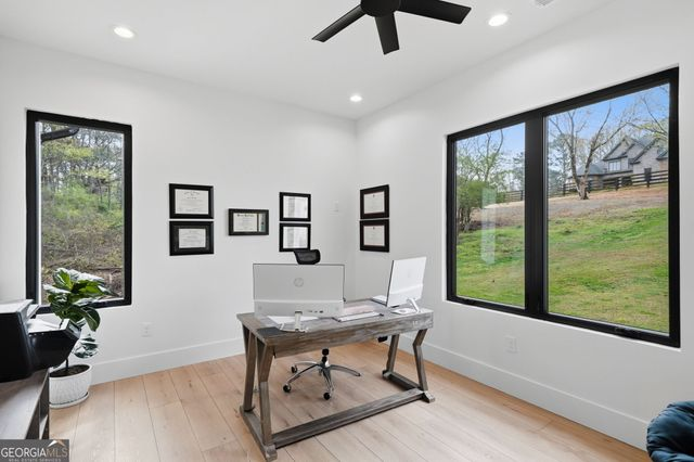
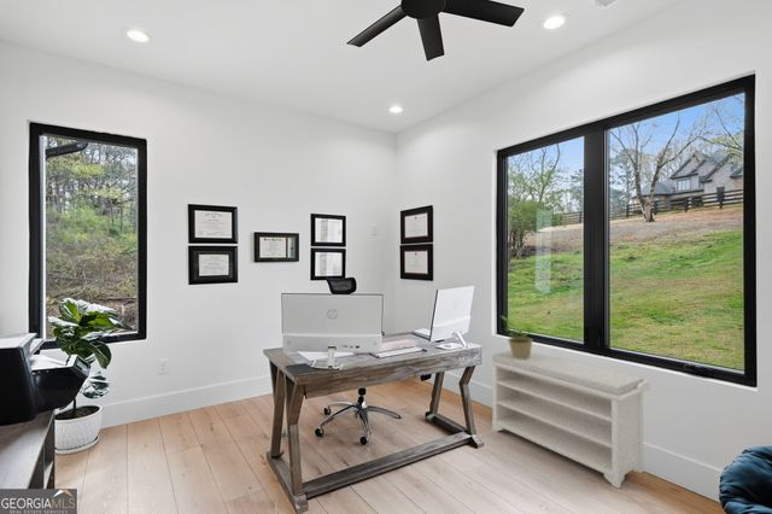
+ bench (560, 405)
+ potted plant (521, 335)
